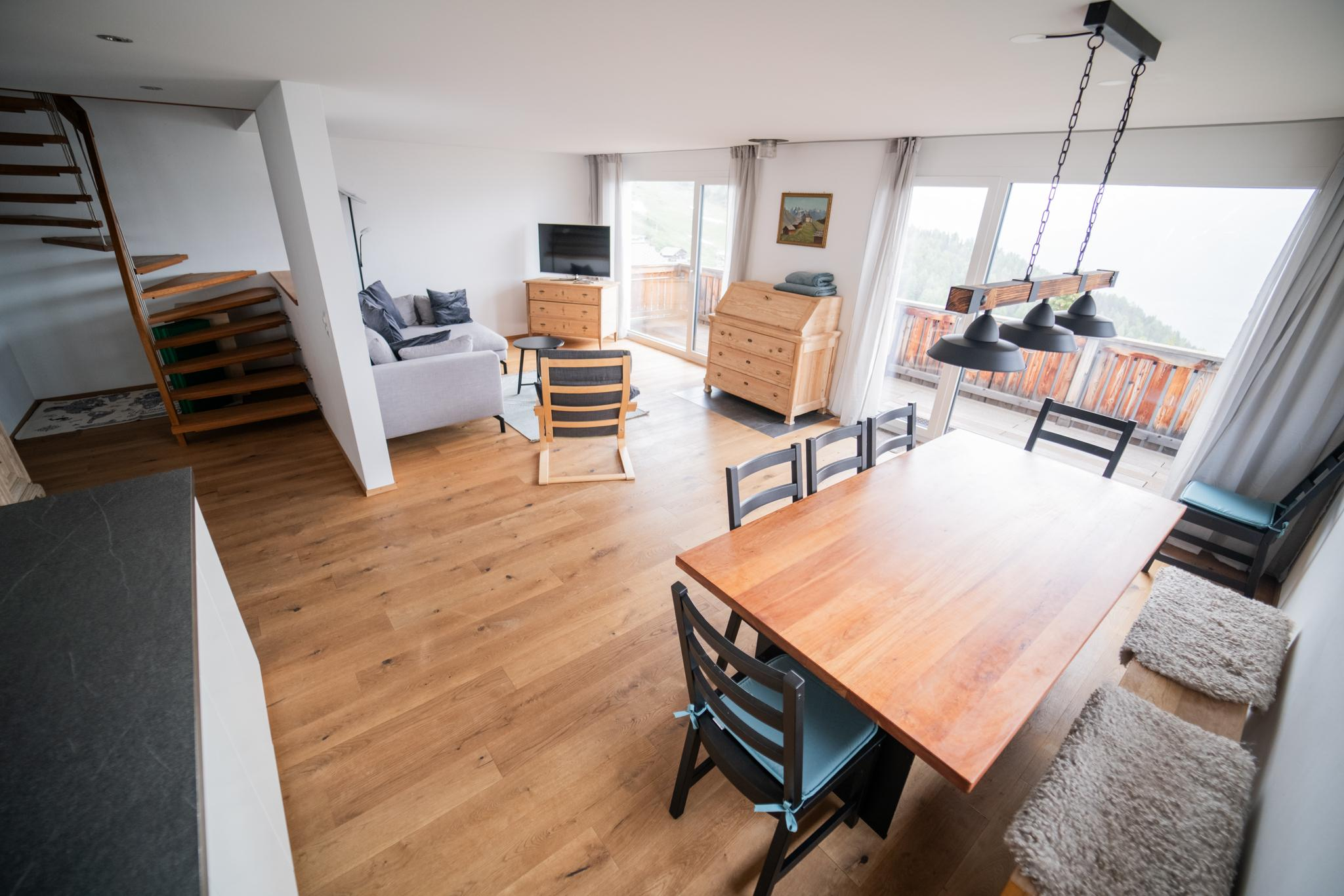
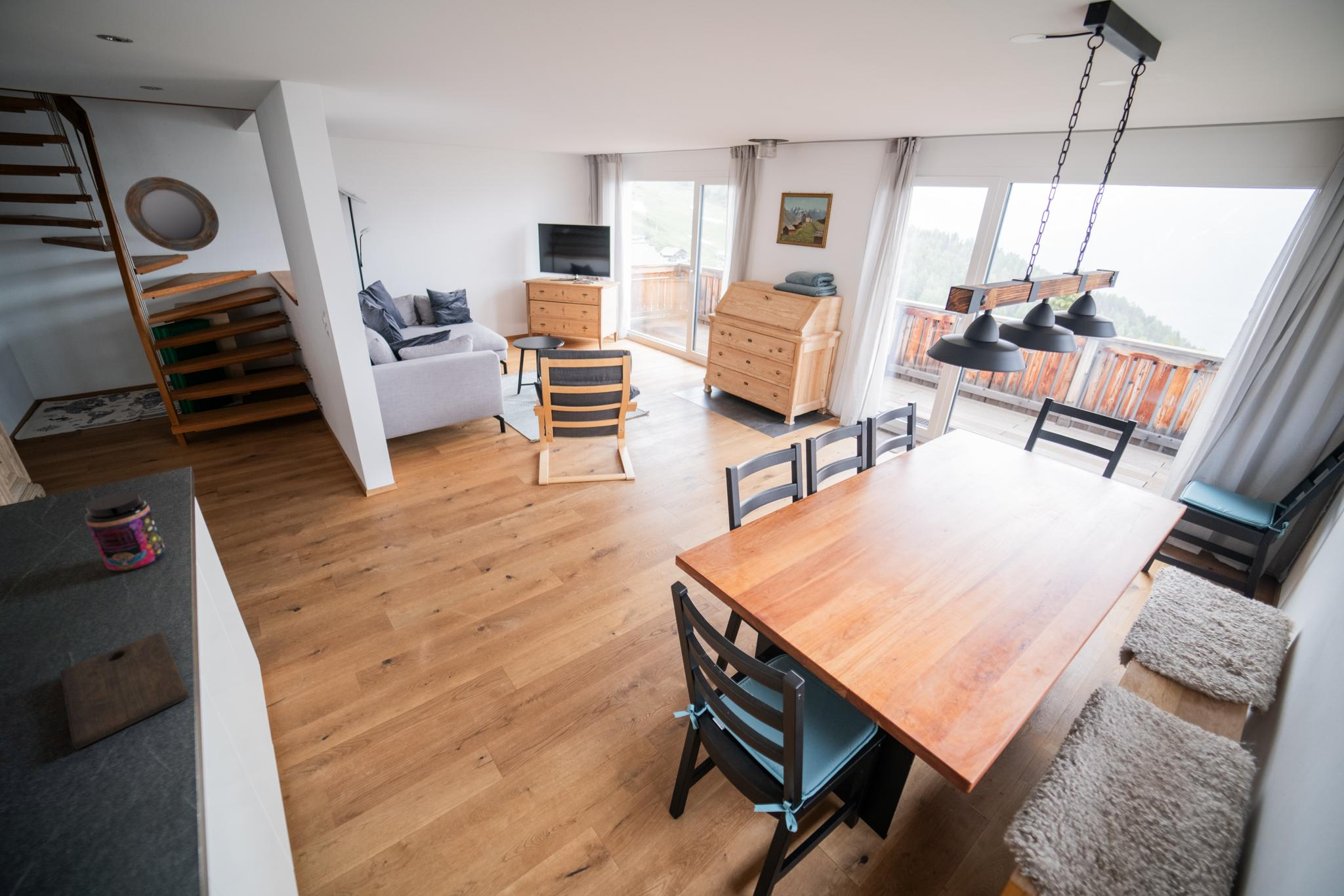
+ jar (125, 531)
+ home mirror (173, 214)
+ cutting board (124, 683)
